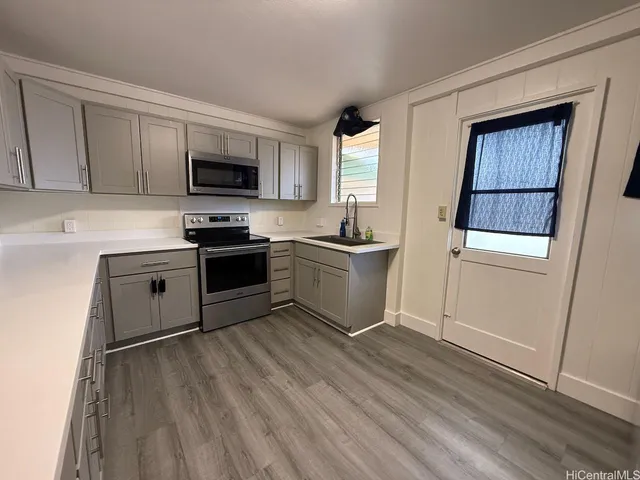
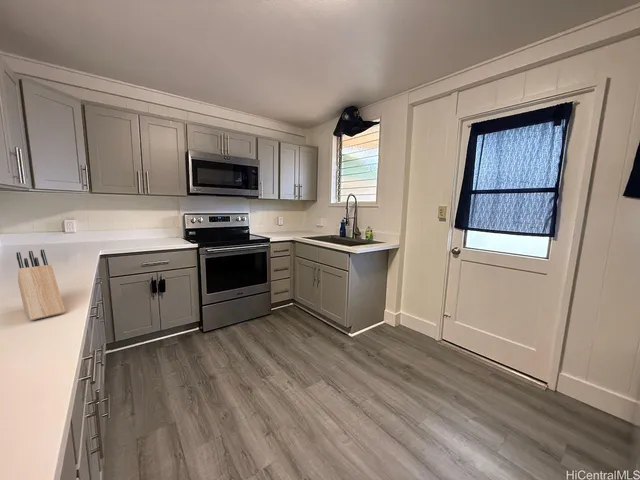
+ knife block (38, 281)
